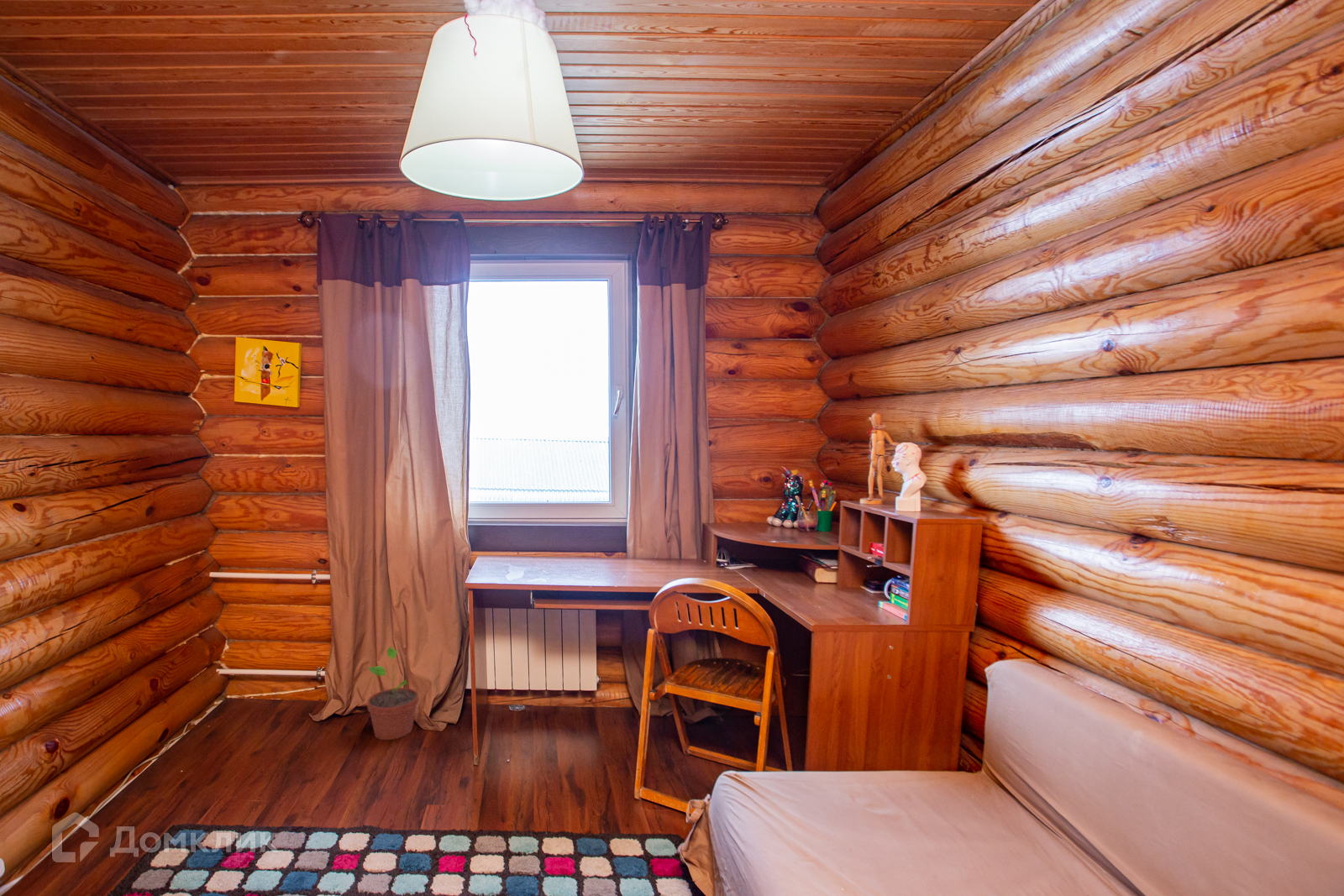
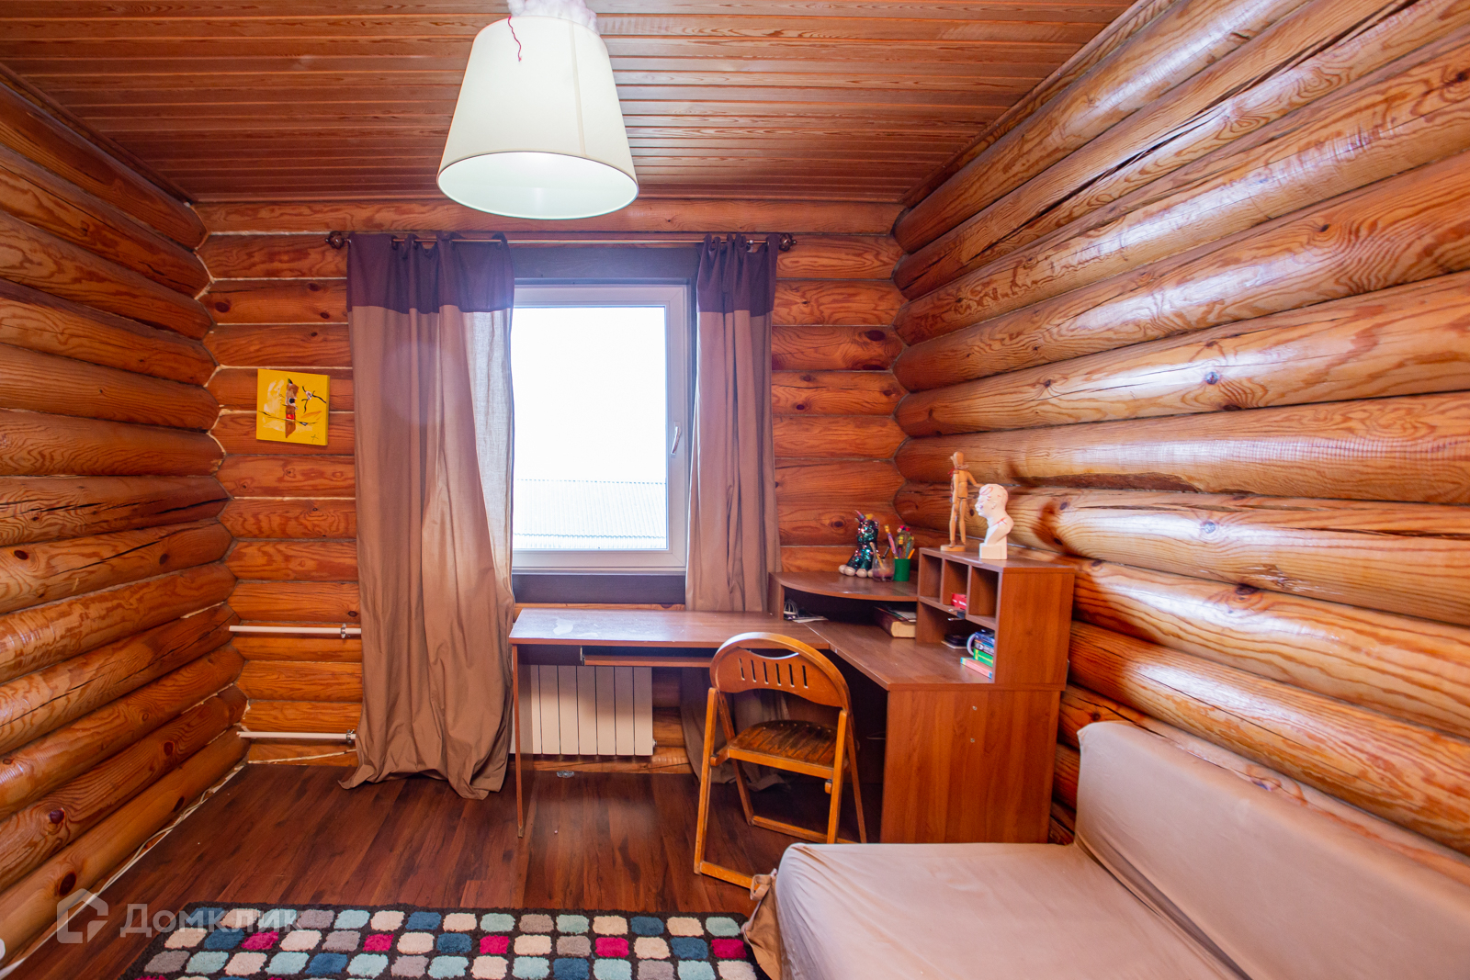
- potted plant (393, 692)
